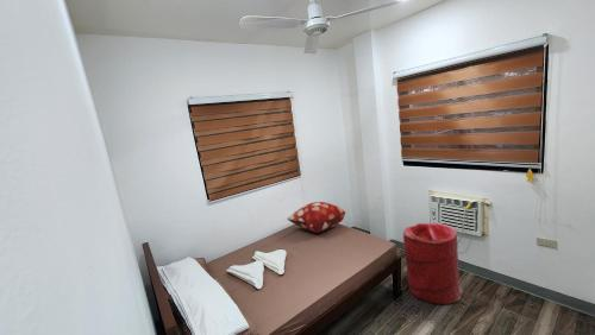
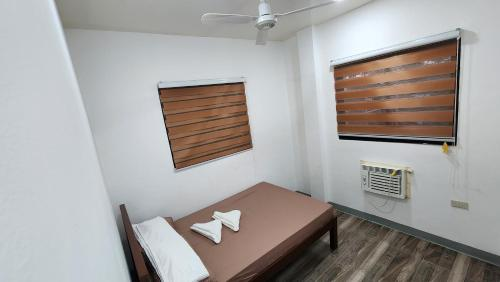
- laundry hamper (430, 259)
- decorative pillow (317, 215)
